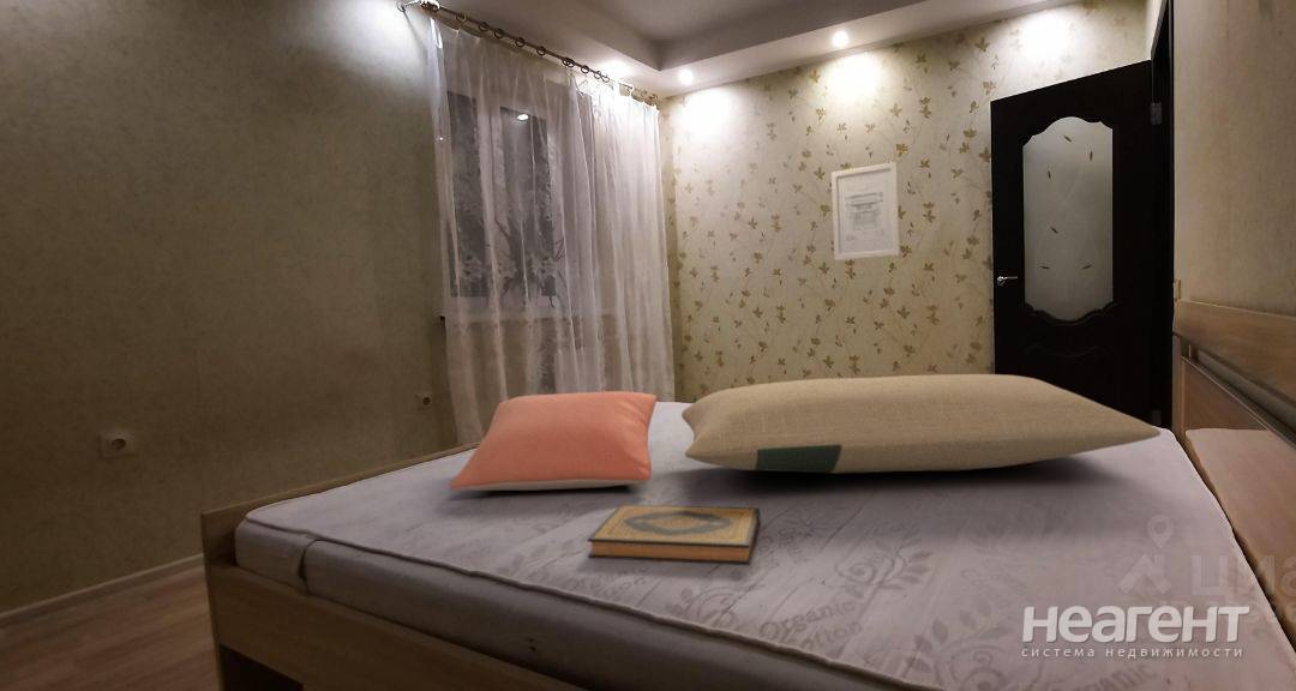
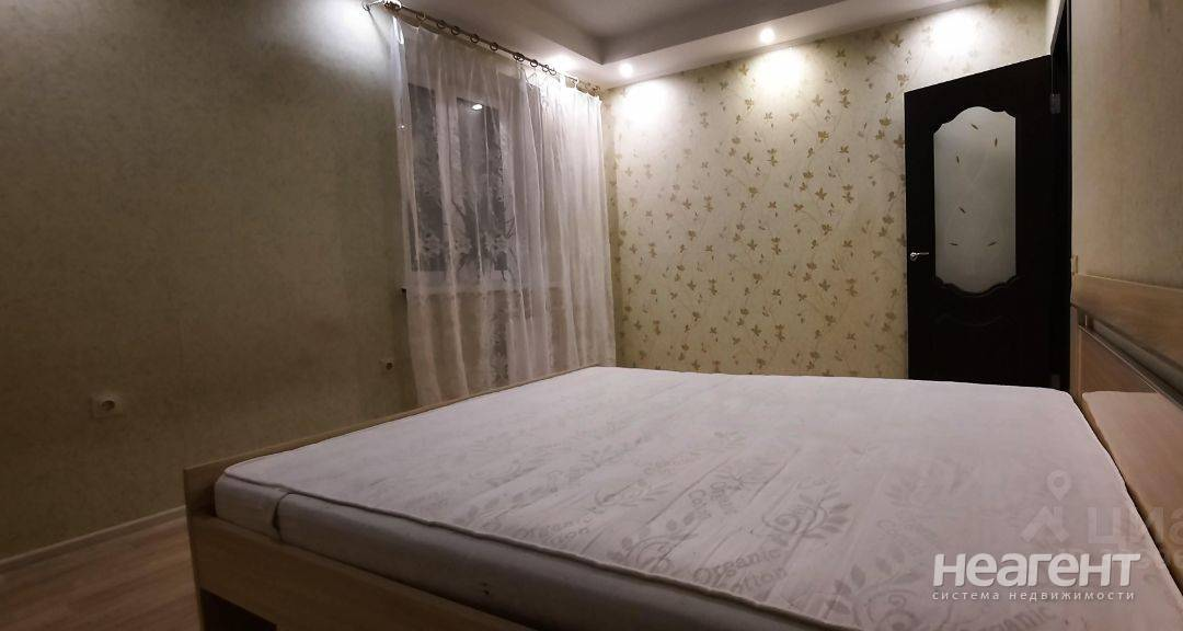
- hardback book (678, 530)
- pillow (564, 437)
- wall art (864, 212)
- pillow (881, 423)
